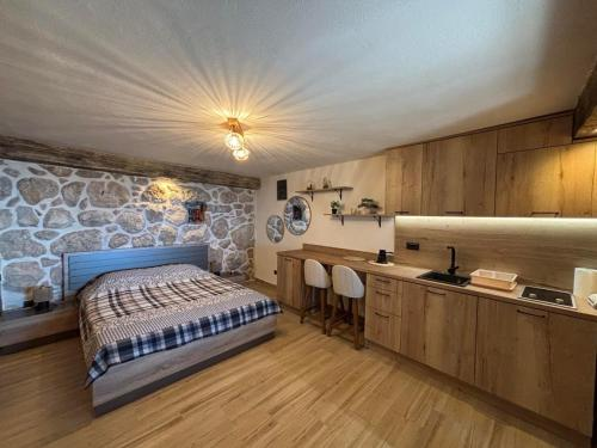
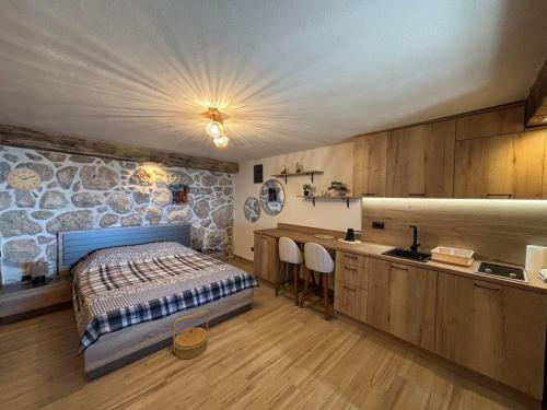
+ wall clock (24, 179)
+ basket (191, 331)
